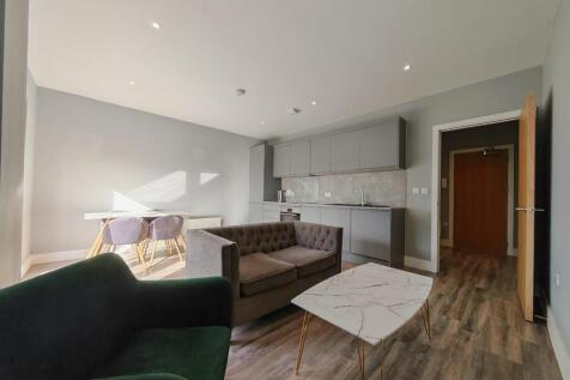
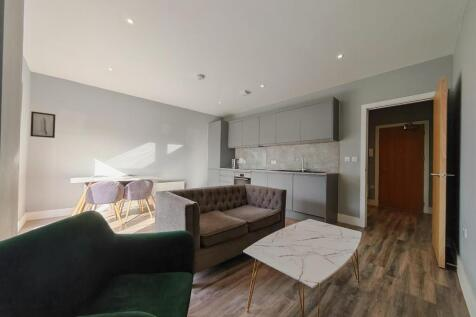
+ wall art (43, 125)
